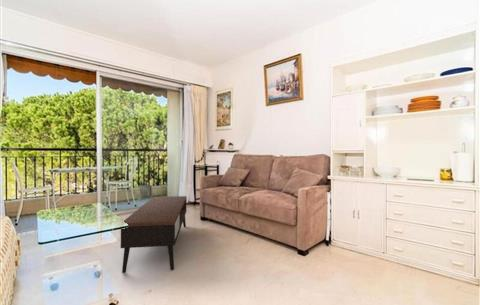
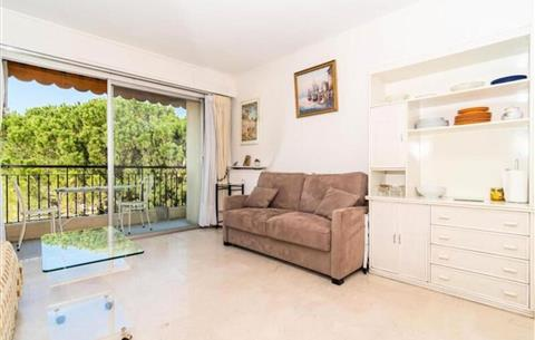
- coffee table (161, 225)
